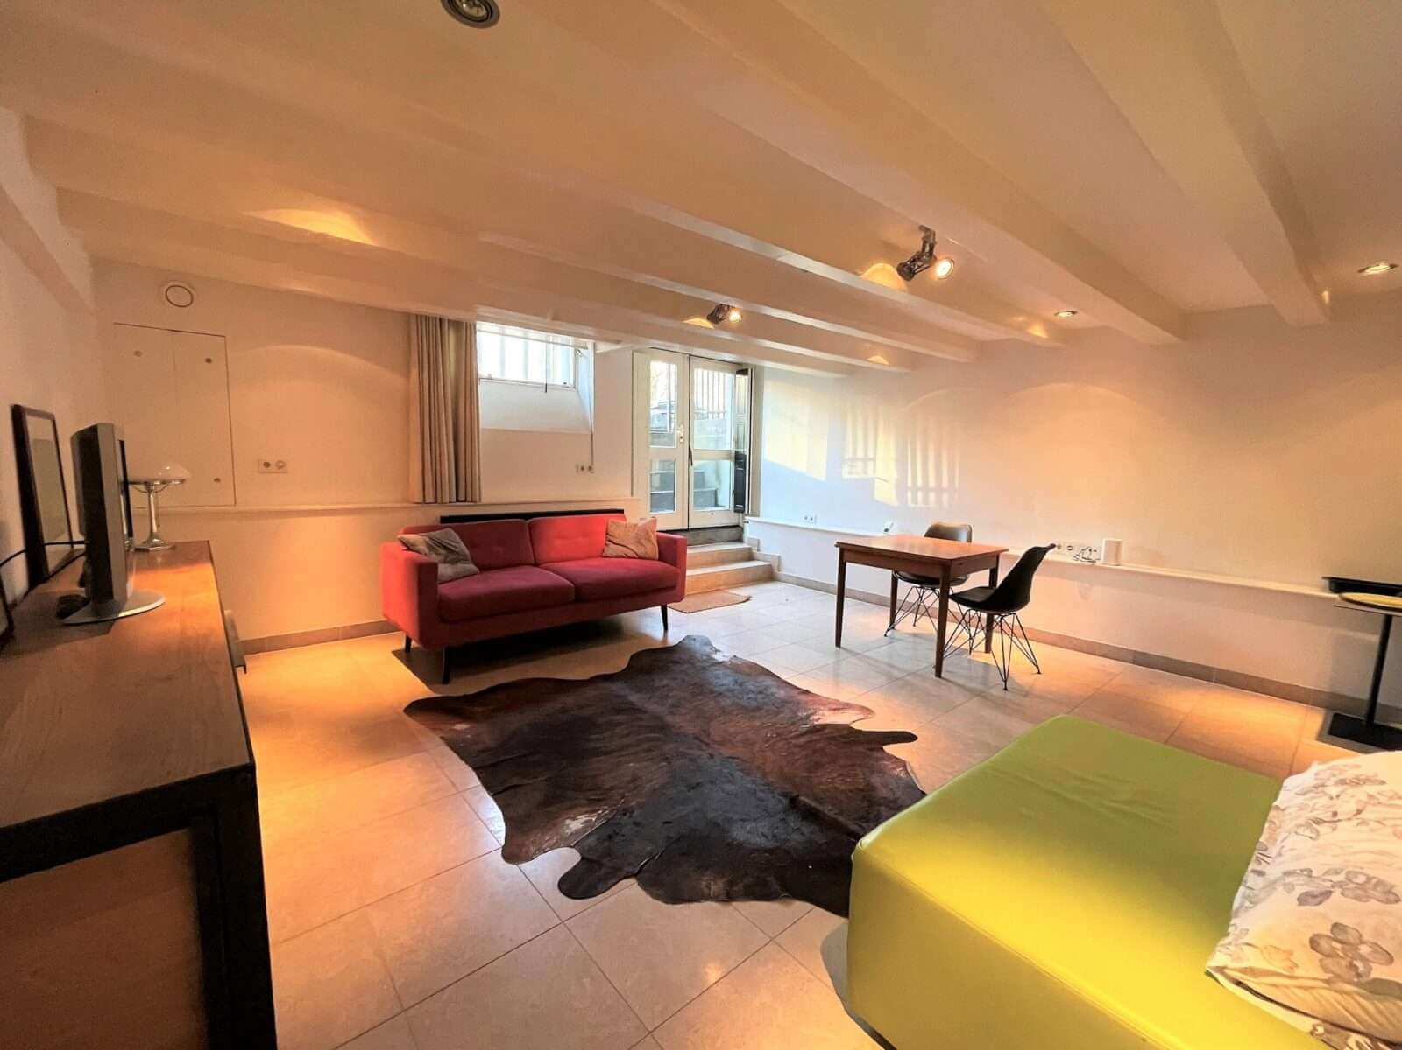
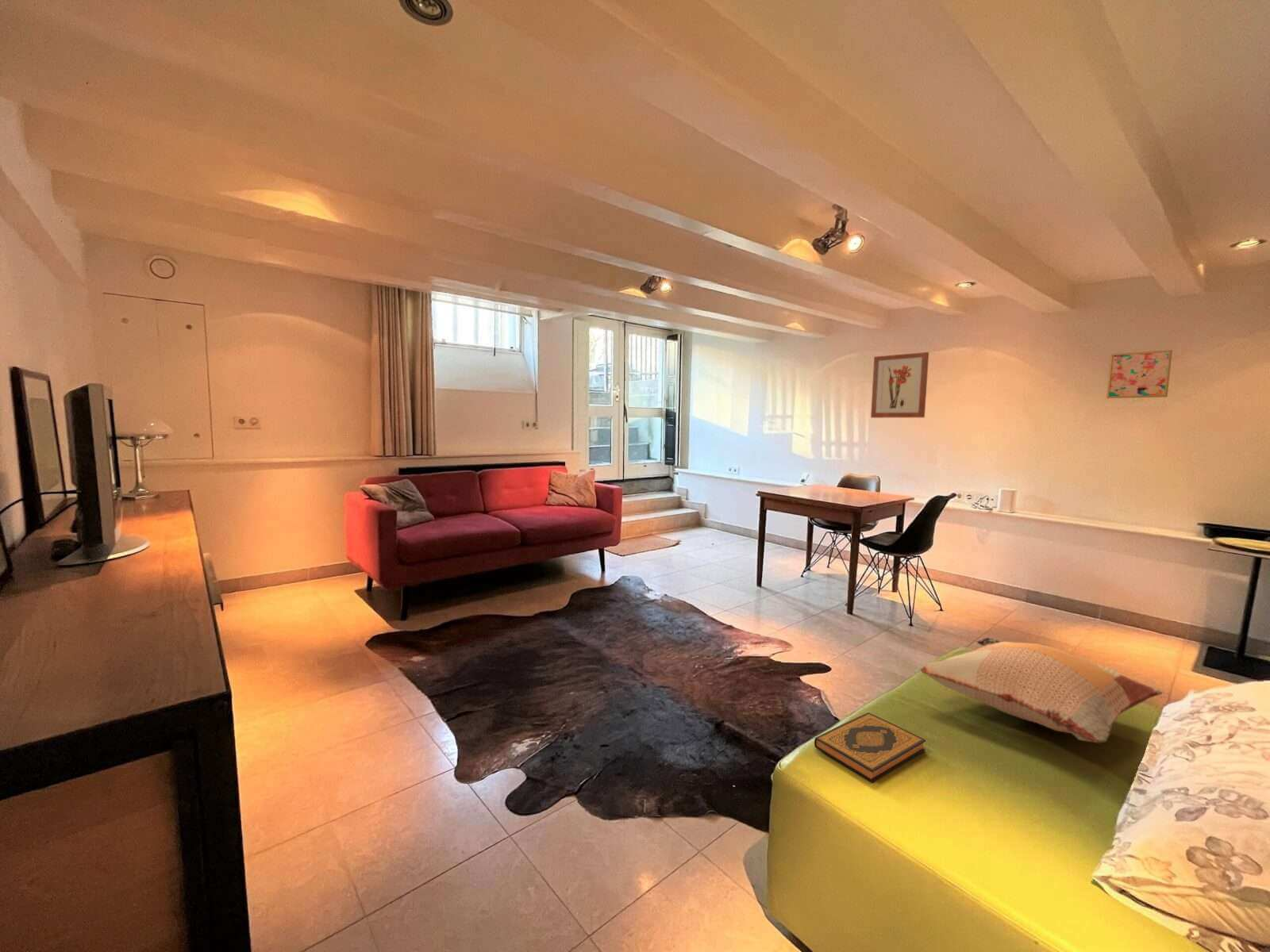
+ decorative pillow (1033, 679)
+ wall art (1138, 374)
+ hardback book (869, 743)
+ wall art (899, 386)
